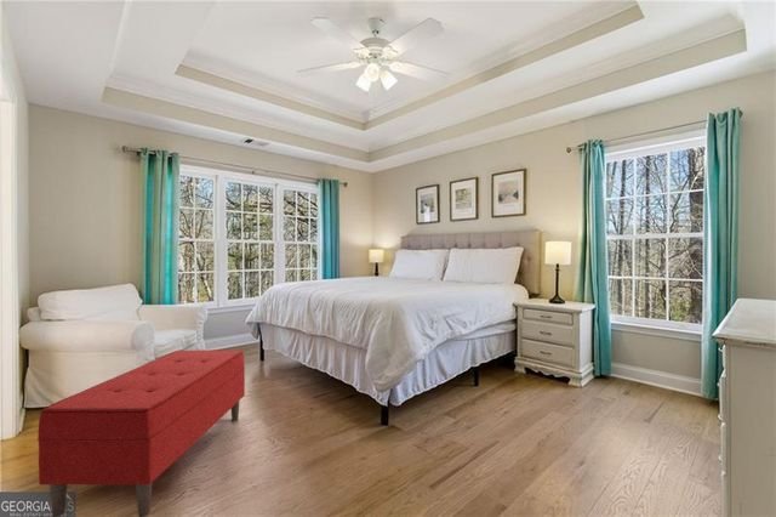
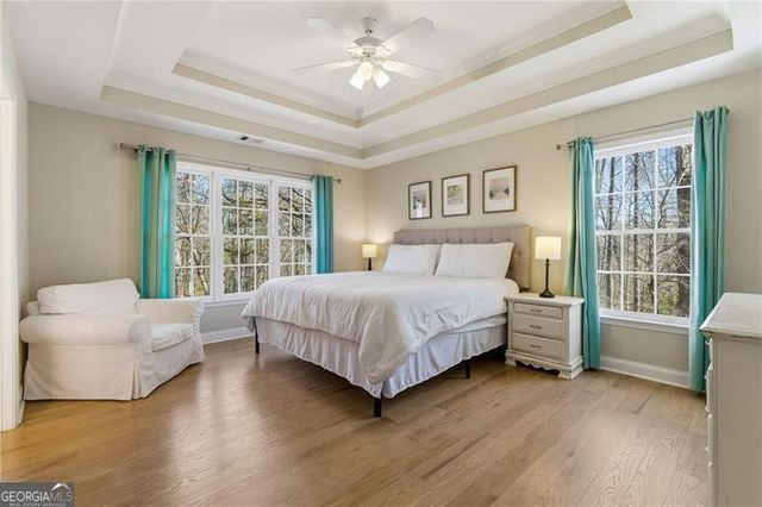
- bench (166, 414)
